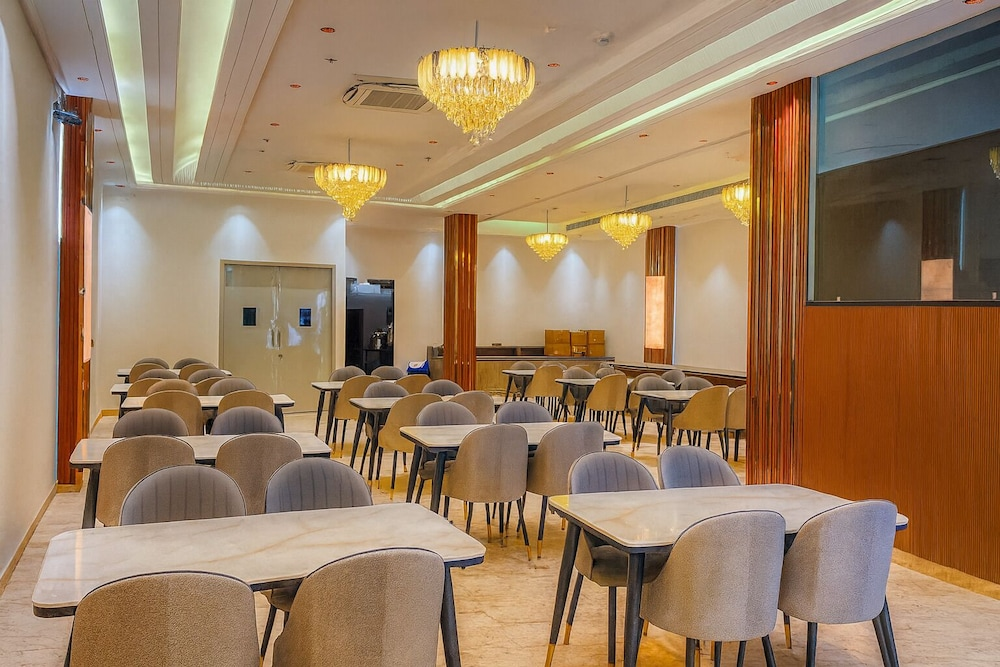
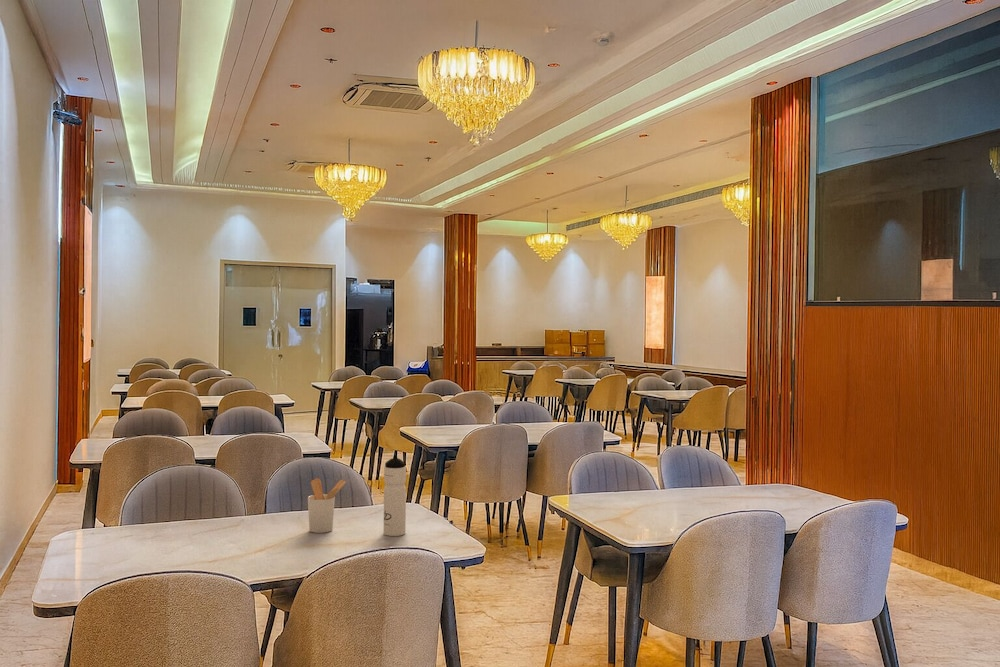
+ utensil holder (327, 504)
+ water bottle (394, 494)
